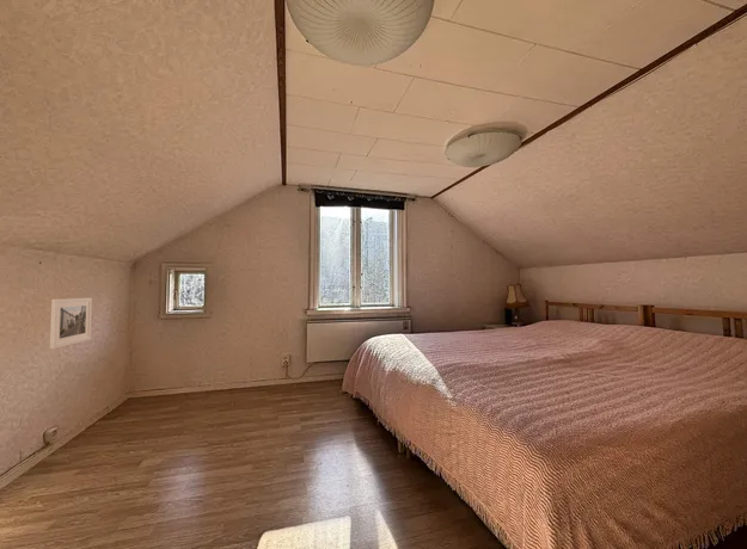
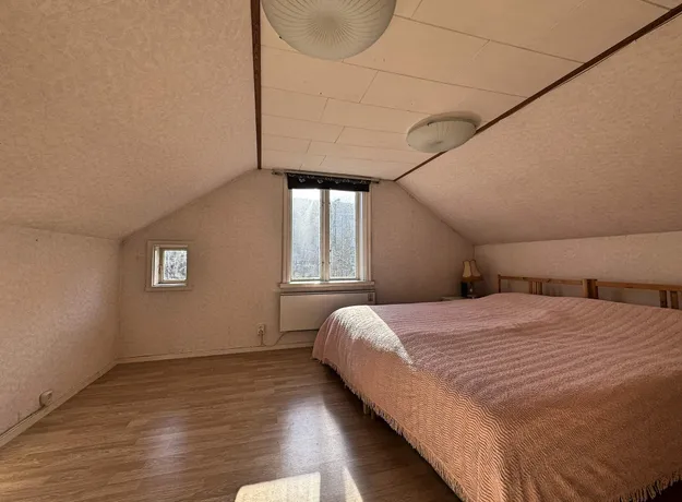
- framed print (72, 321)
